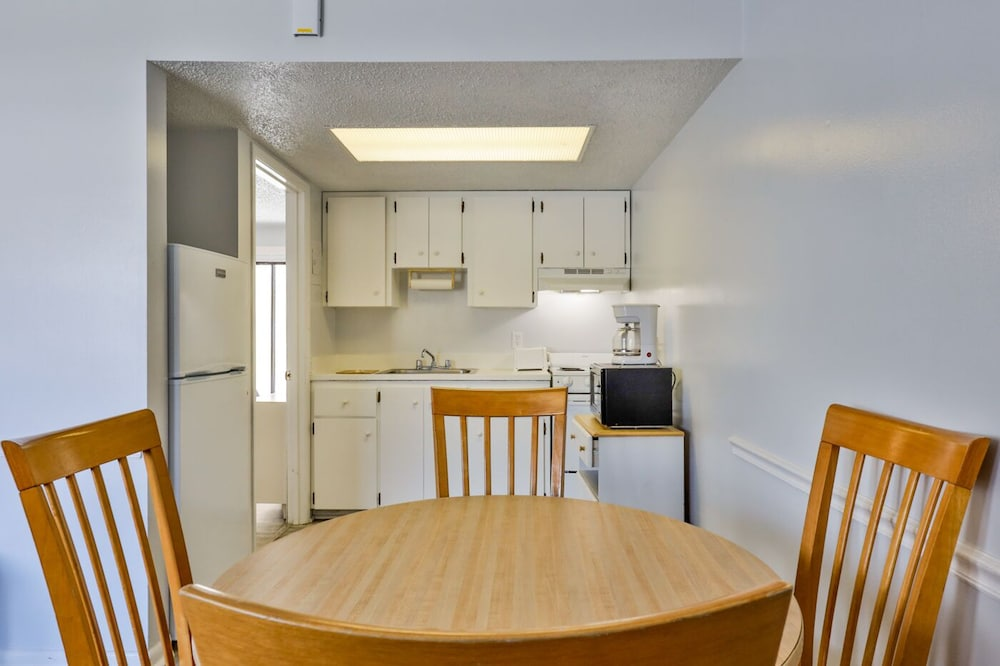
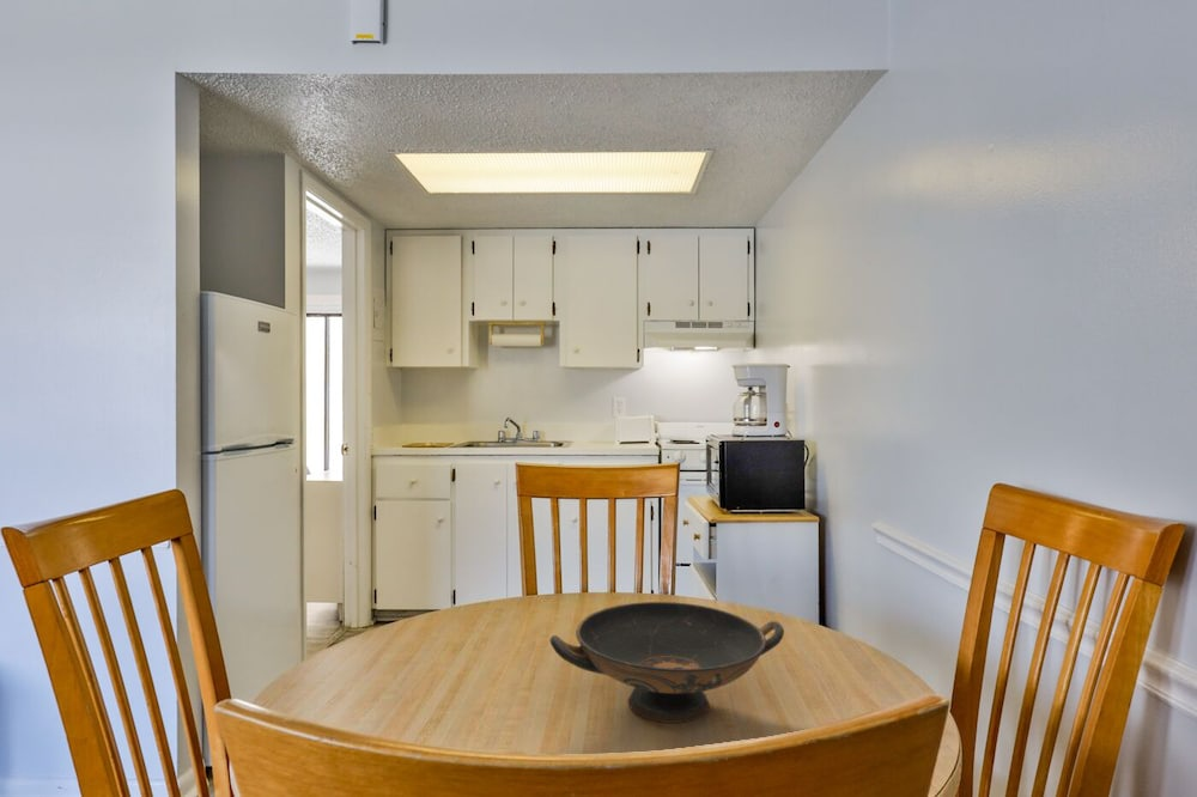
+ decorative bowl (669, 665)
